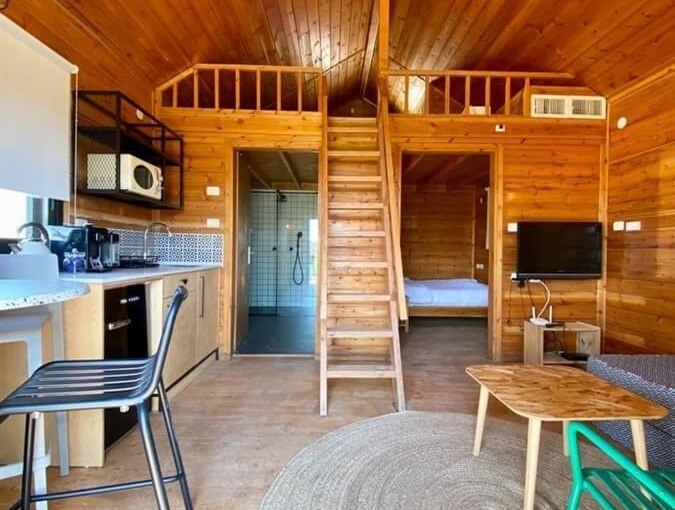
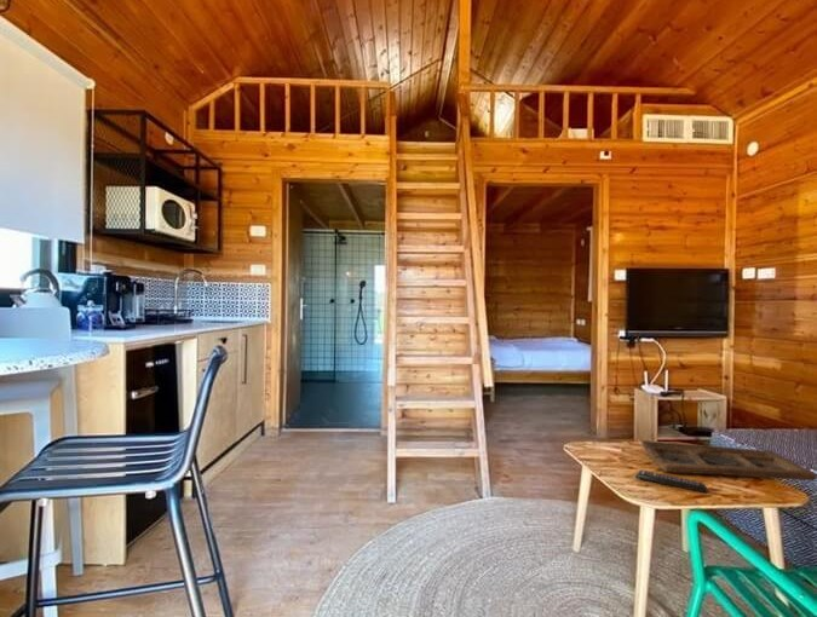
+ decorative tray (720, 460)
+ remote control (669, 480)
